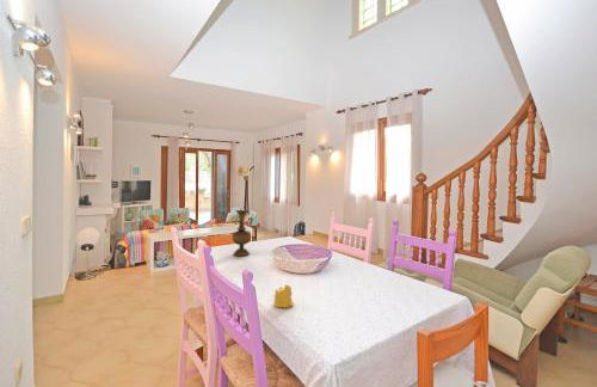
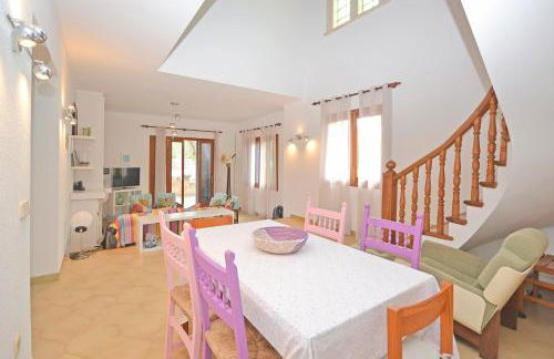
- pitcher (240, 231)
- candle (282, 294)
